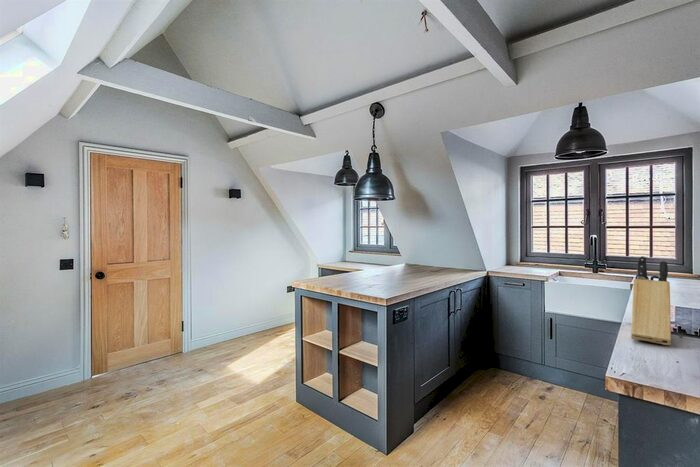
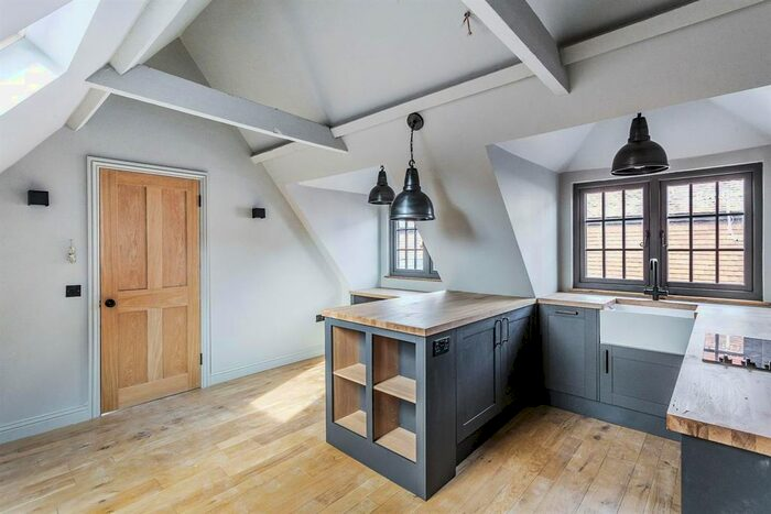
- knife block (650, 296)
